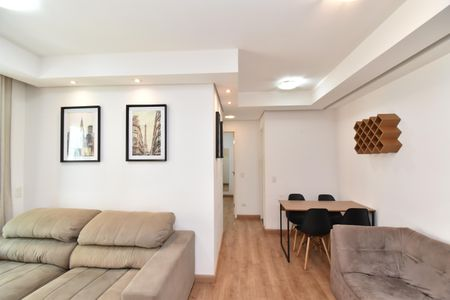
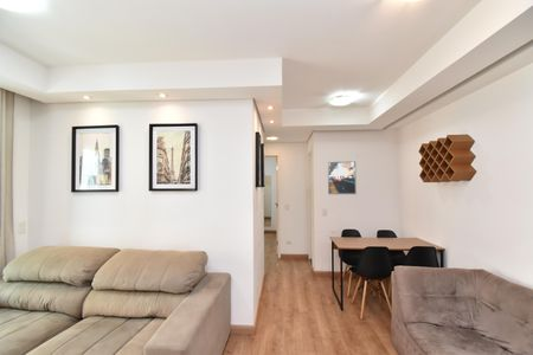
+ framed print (341, 178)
